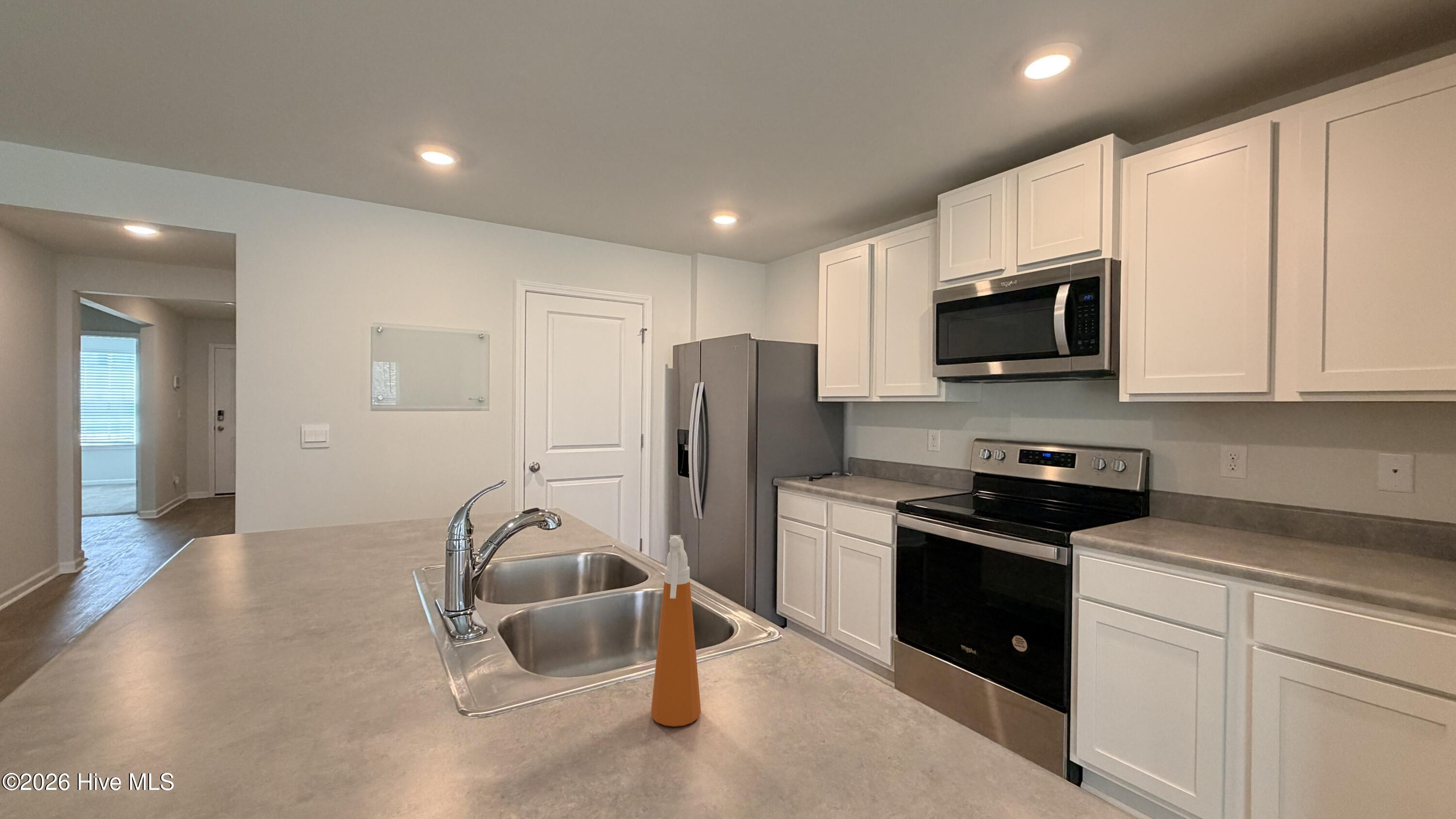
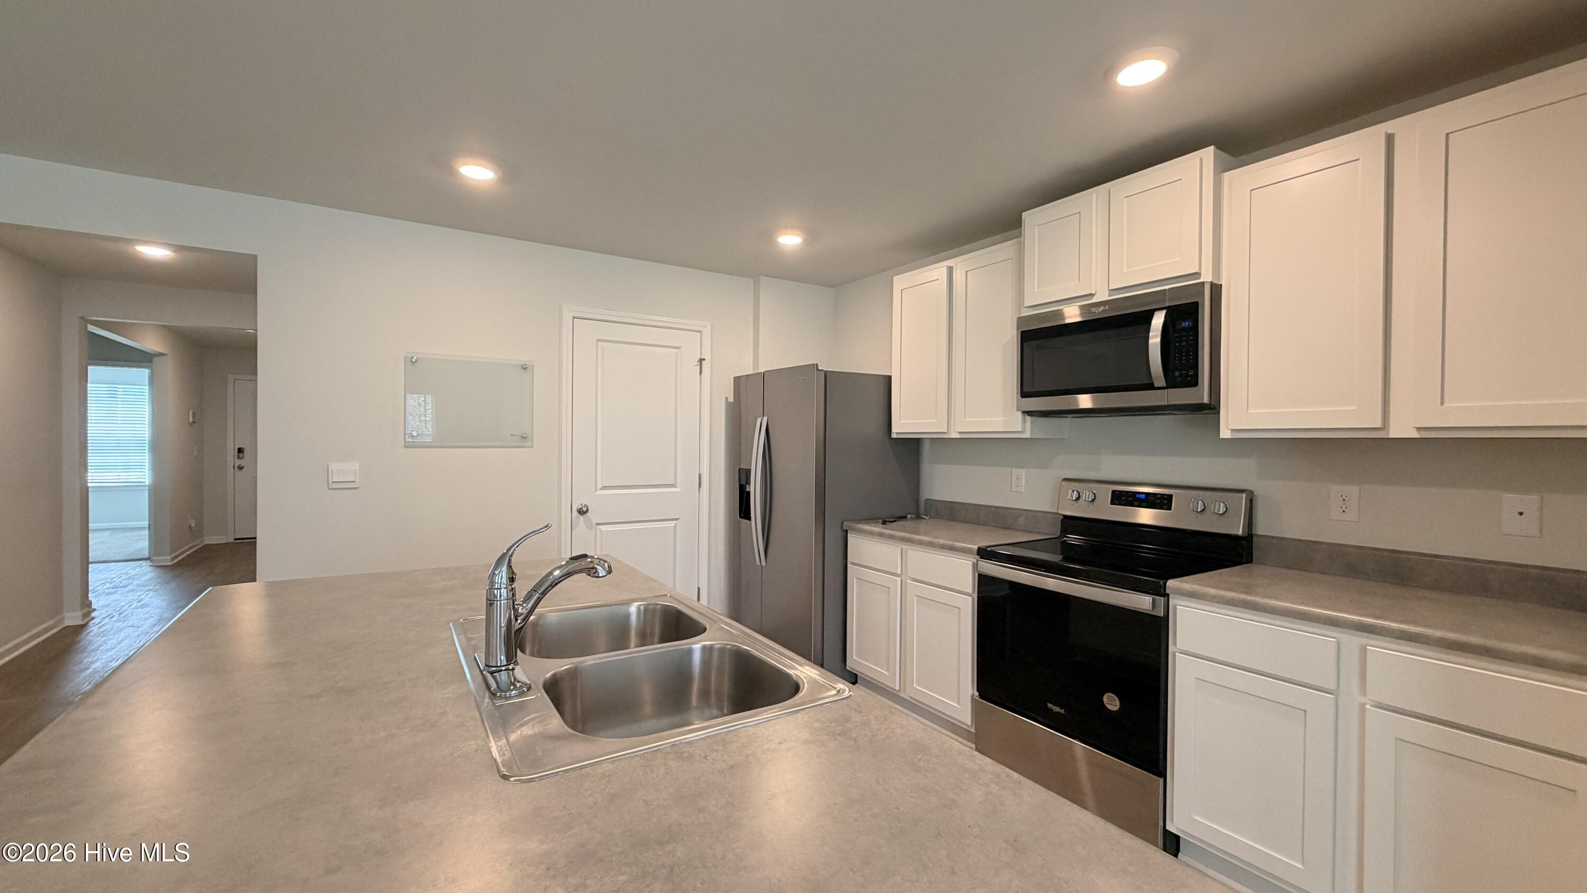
- spray bottle (676, 626)
